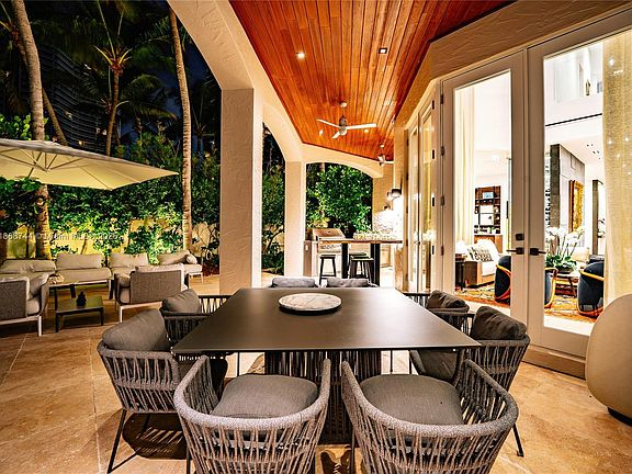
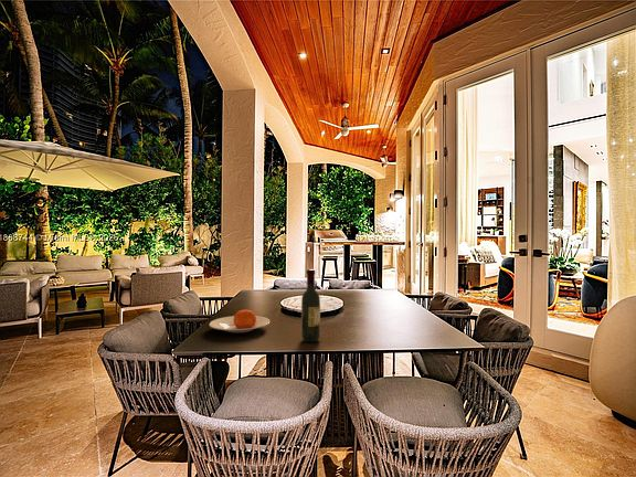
+ plate (240, 319)
+ wine bottle (310, 305)
